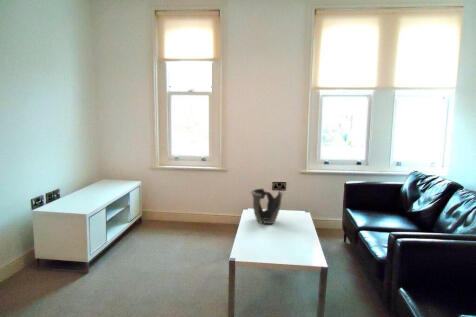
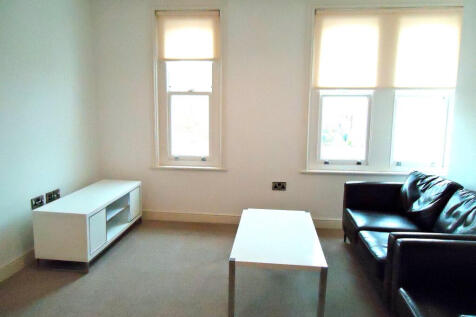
- decorative bowl (267, 206)
